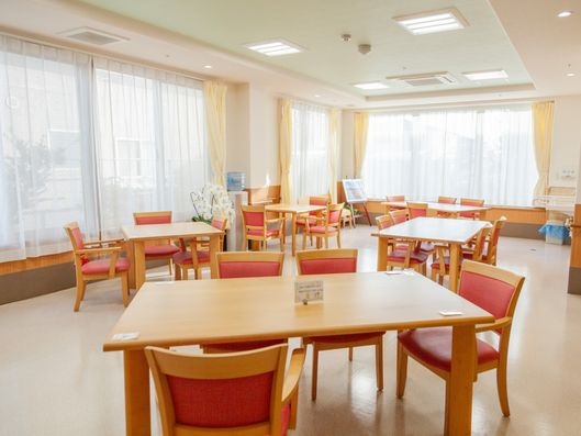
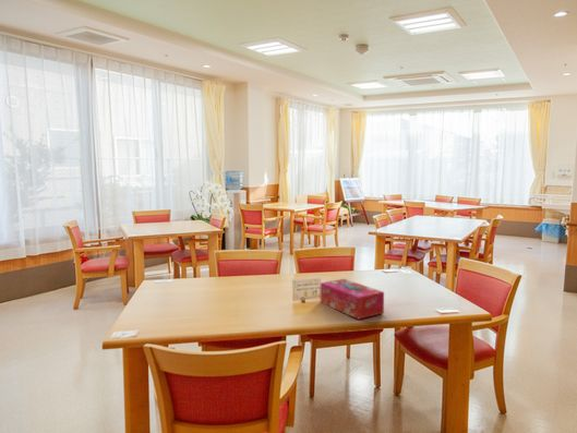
+ tissue box (350, 297)
